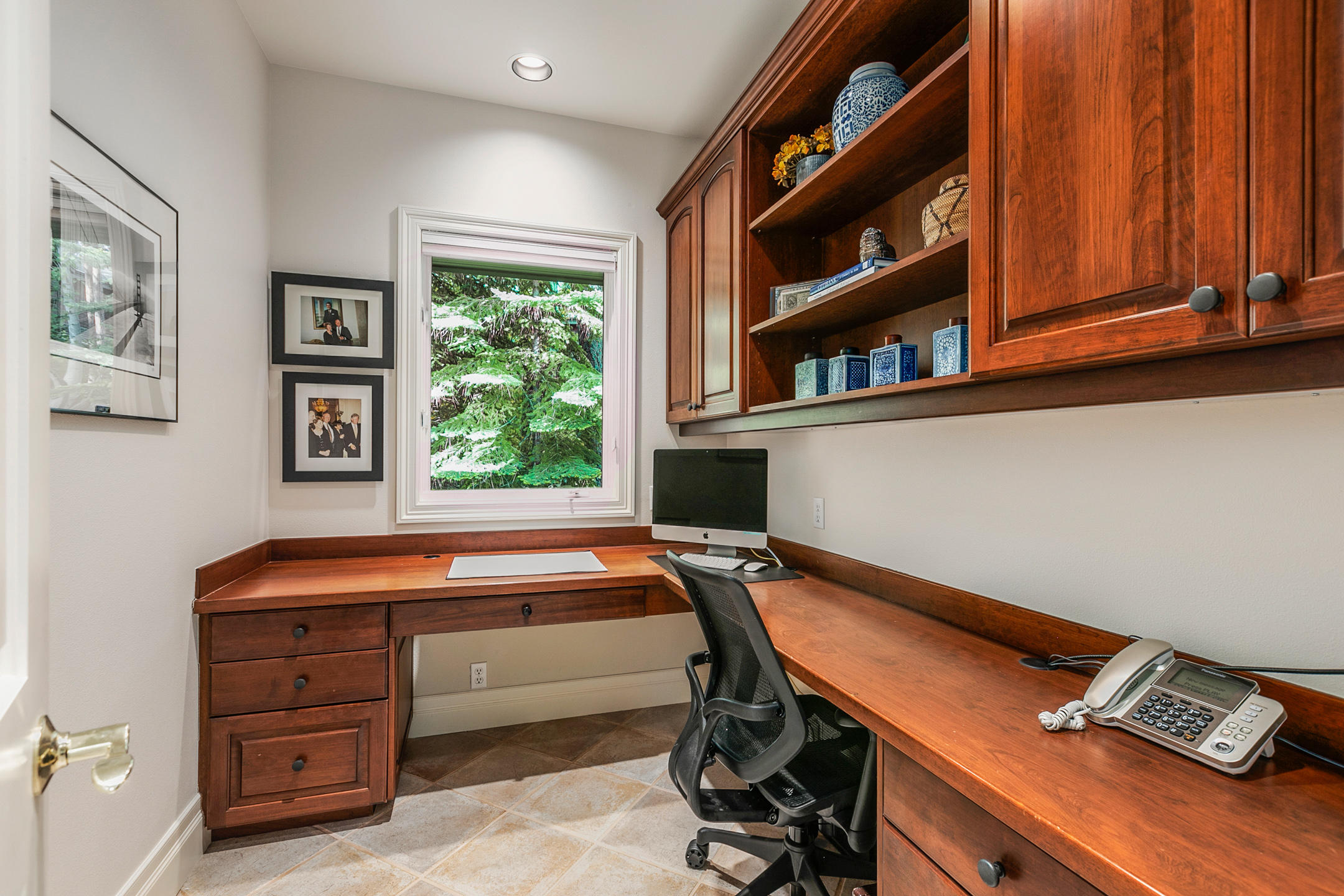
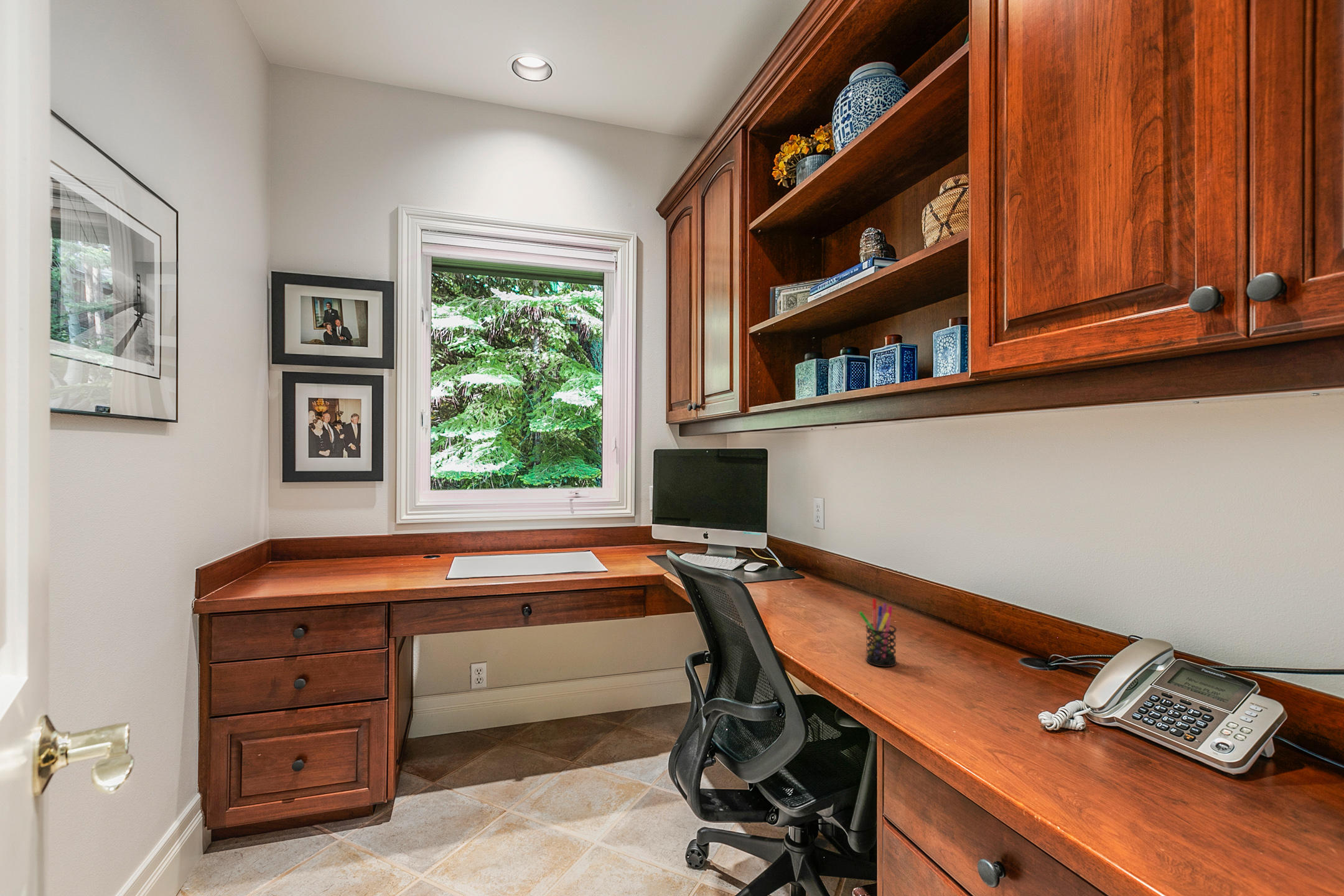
+ pen holder (877, 631)
